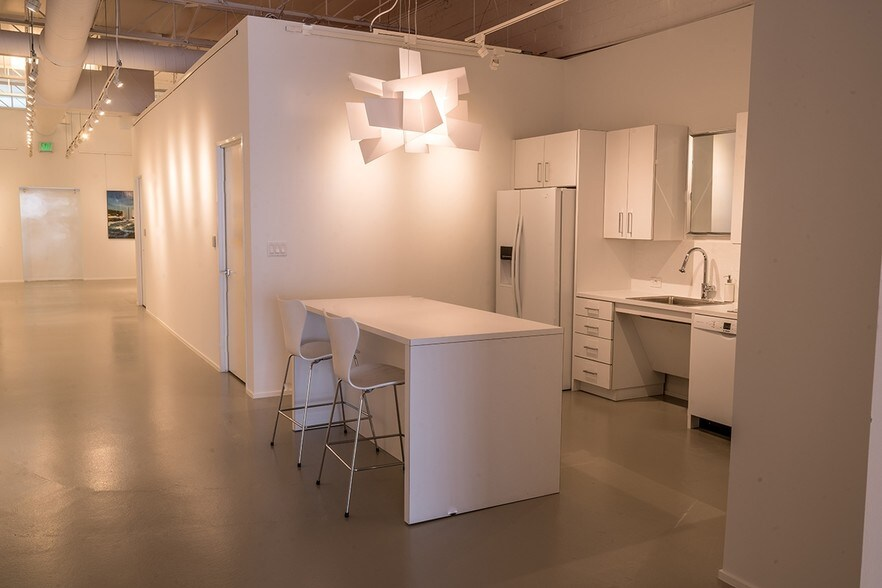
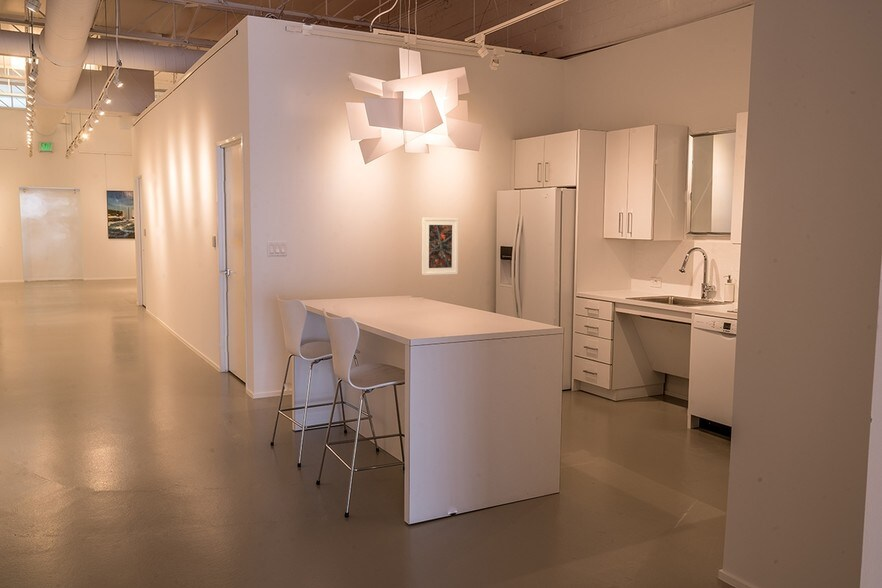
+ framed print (440, 246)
